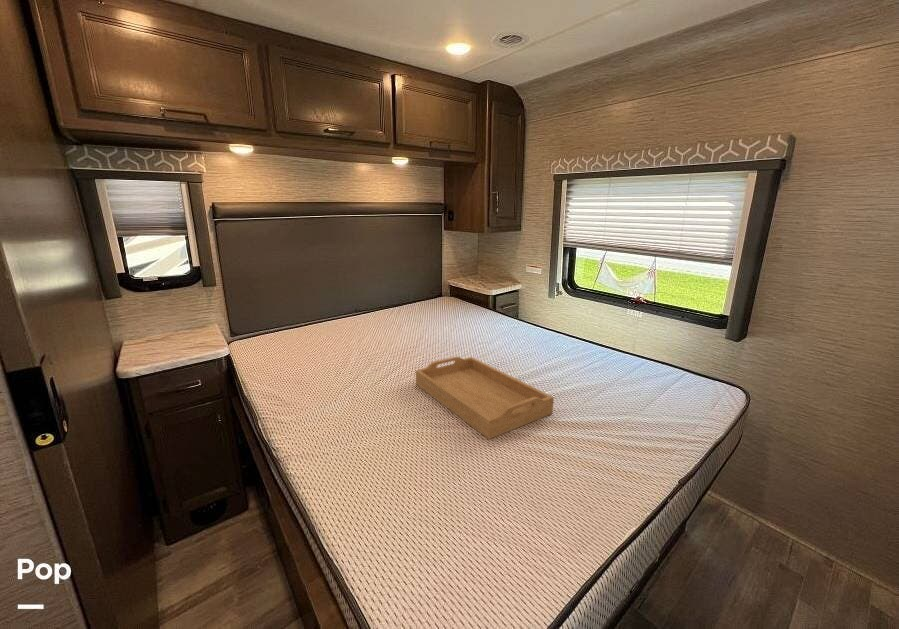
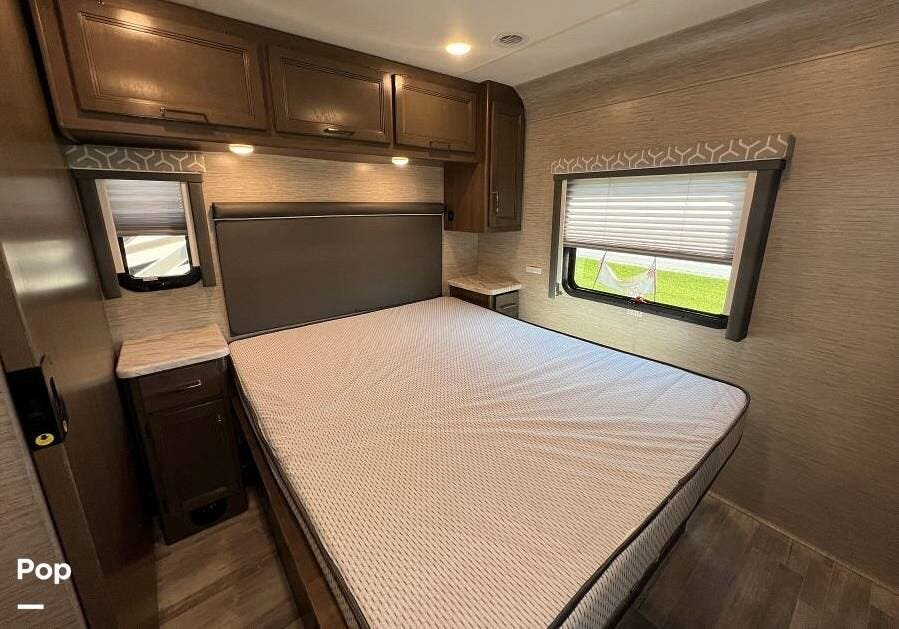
- serving tray (478, 387)
